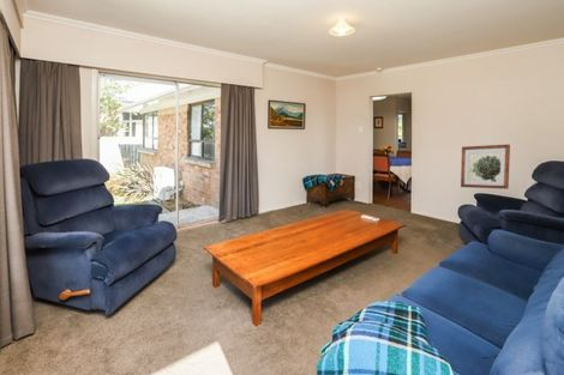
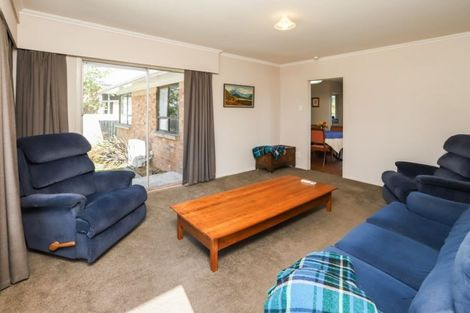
- wall art (484, 167)
